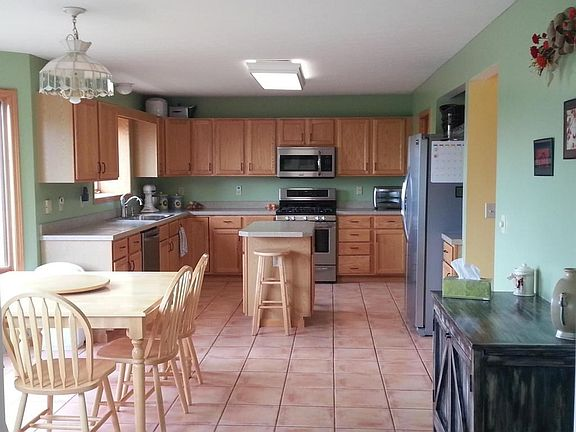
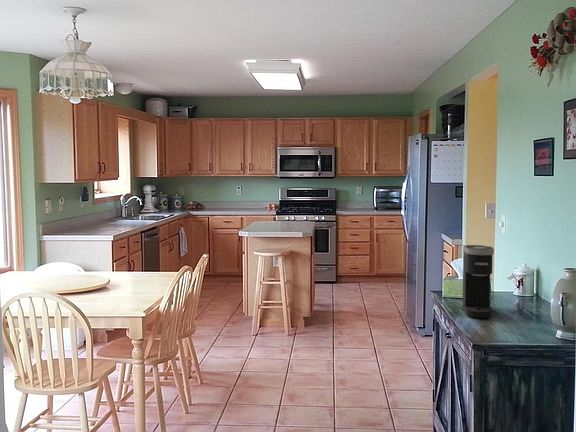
+ coffee maker (477, 278)
